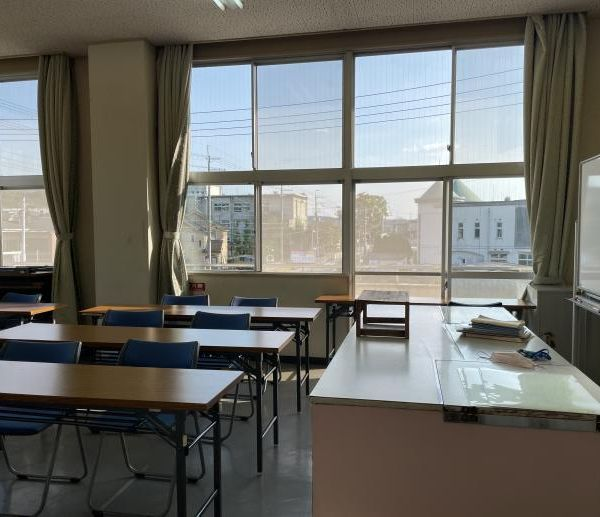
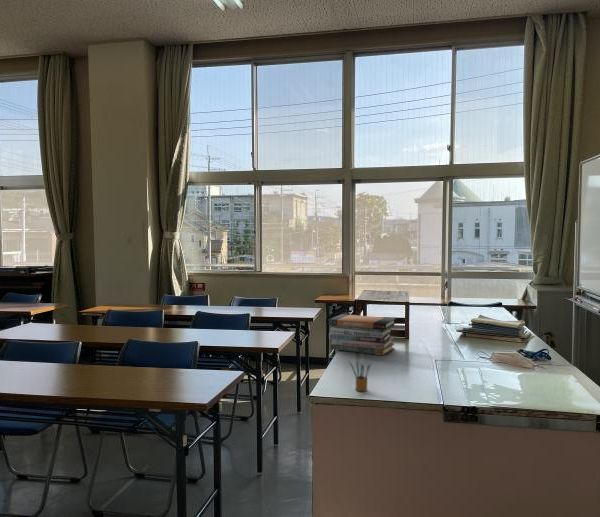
+ pencil box (360, 375)
+ book stack (361, 333)
